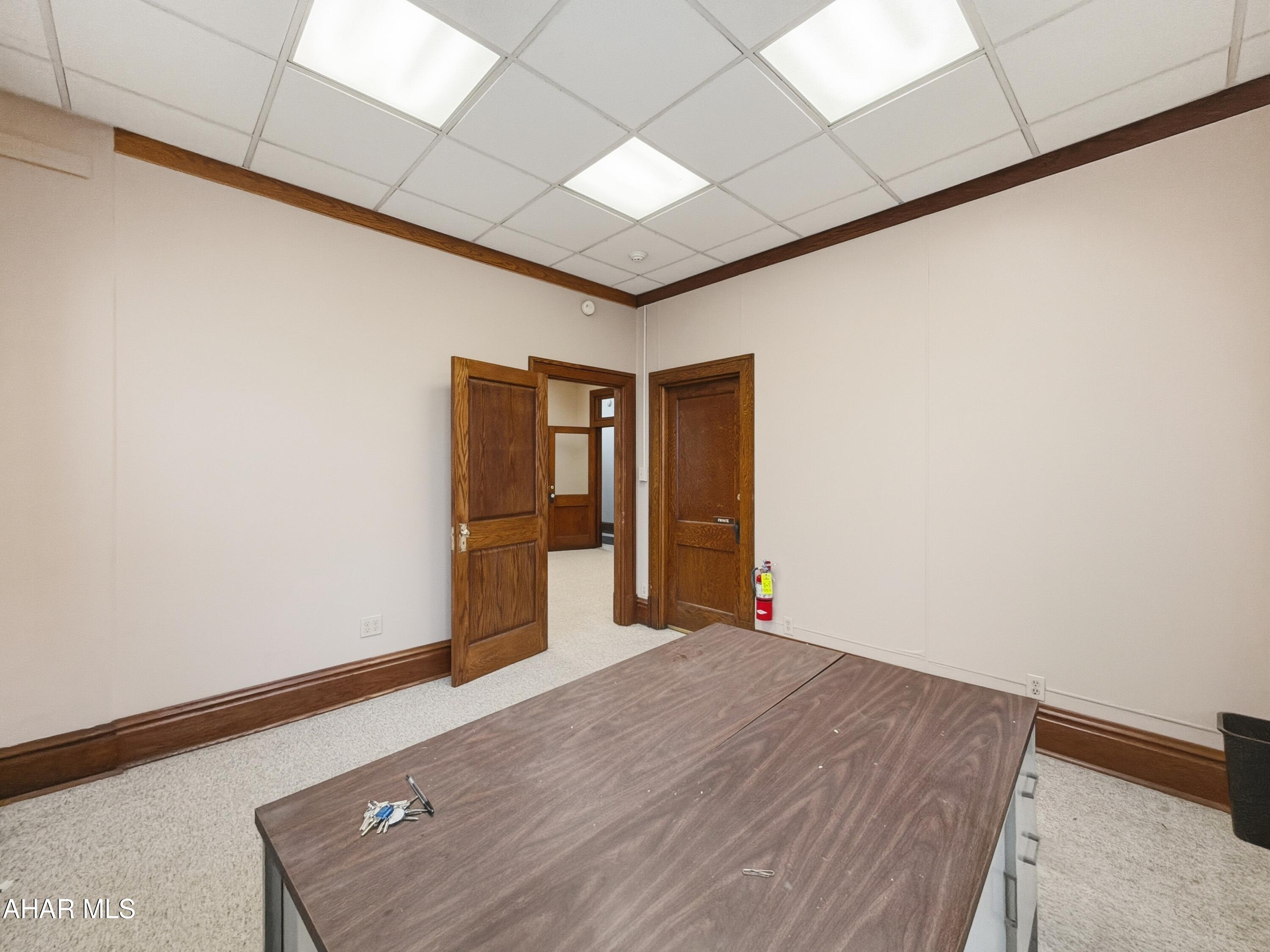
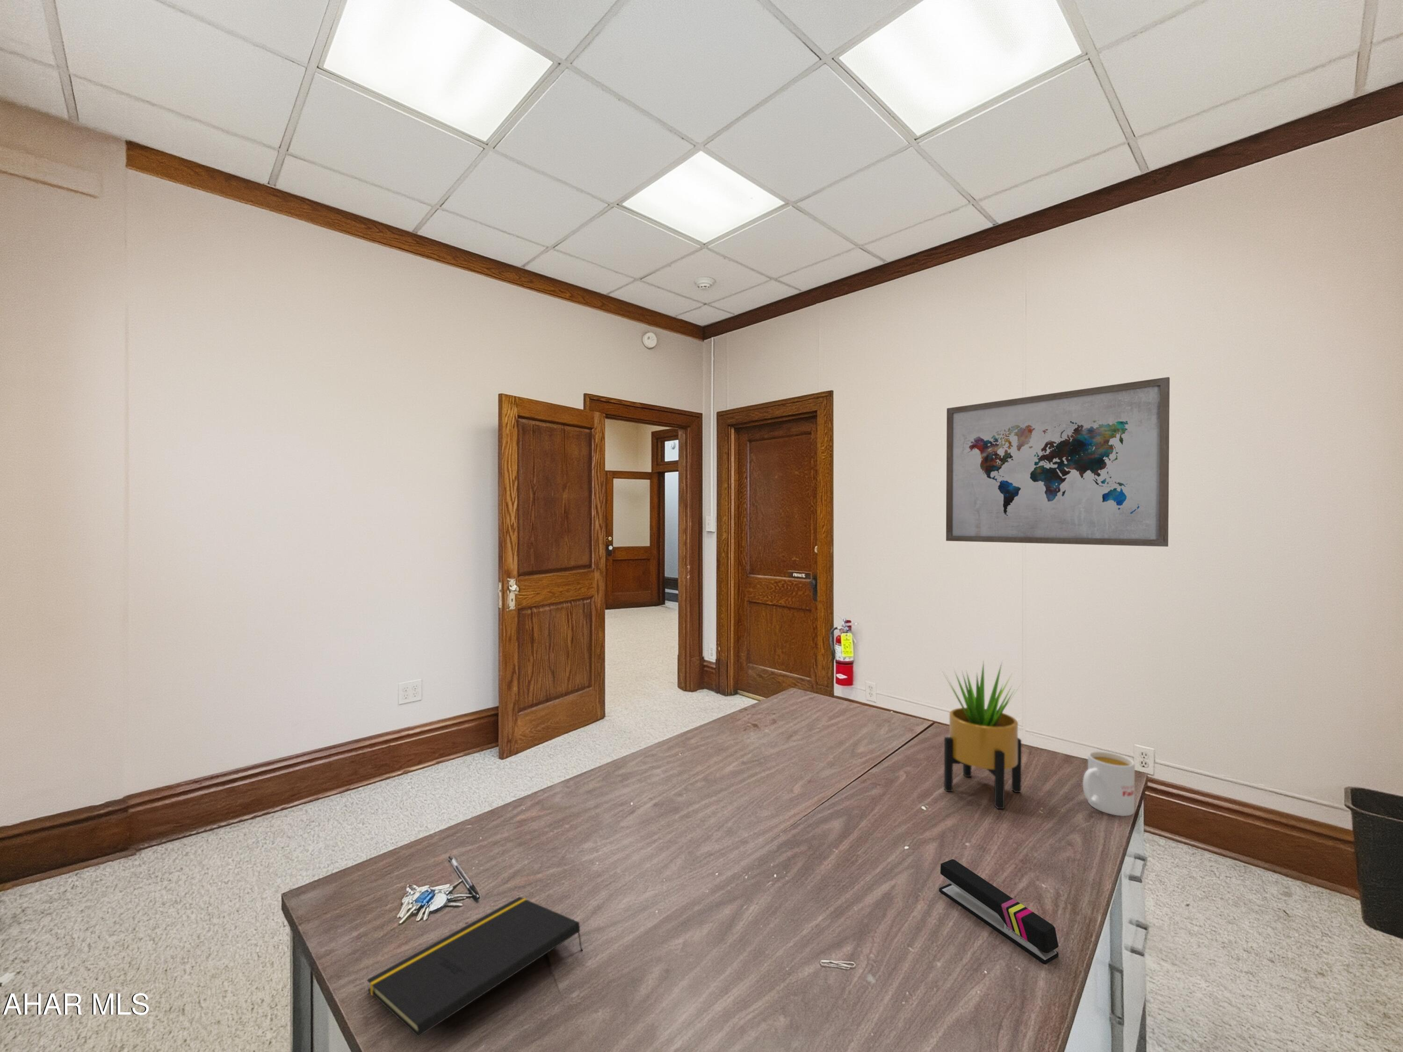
+ wall art (1044, 469)
+ notepad (477, 955)
+ mug (1105, 783)
+ potted plant (982, 727)
+ stapler (994, 906)
